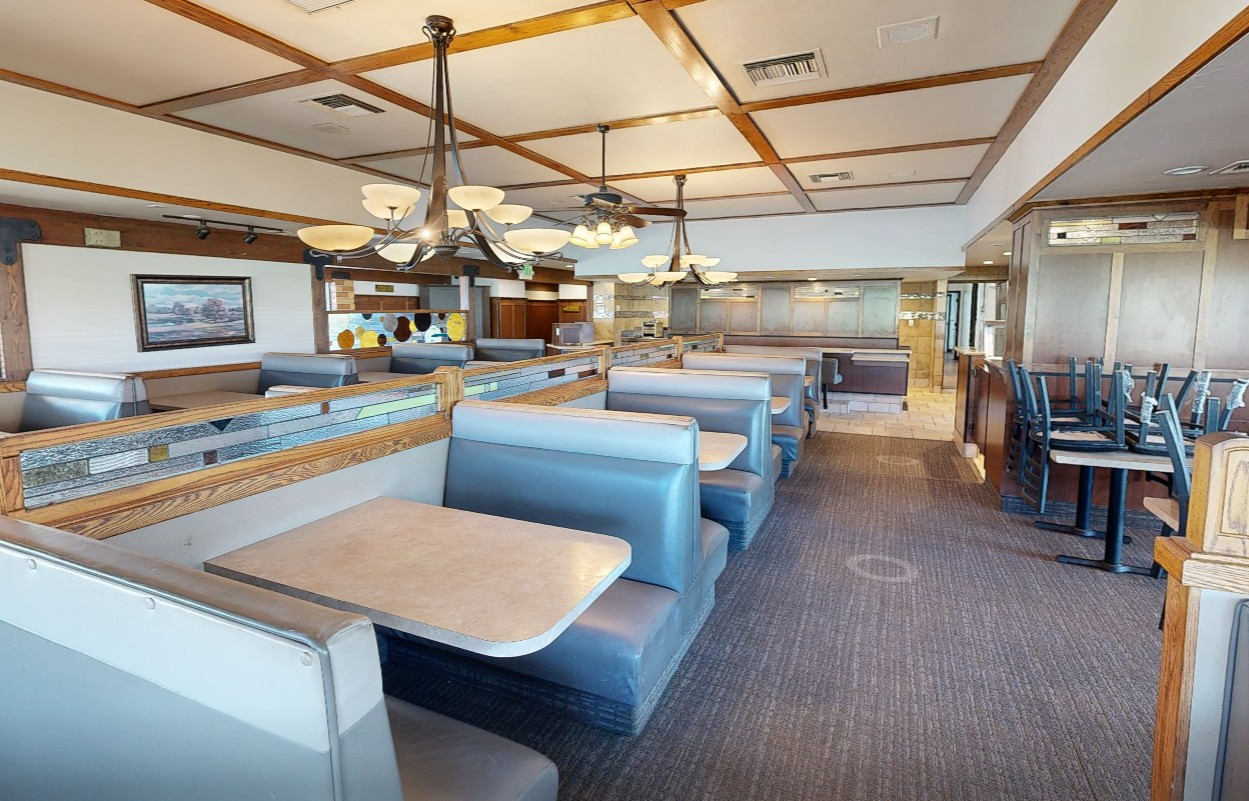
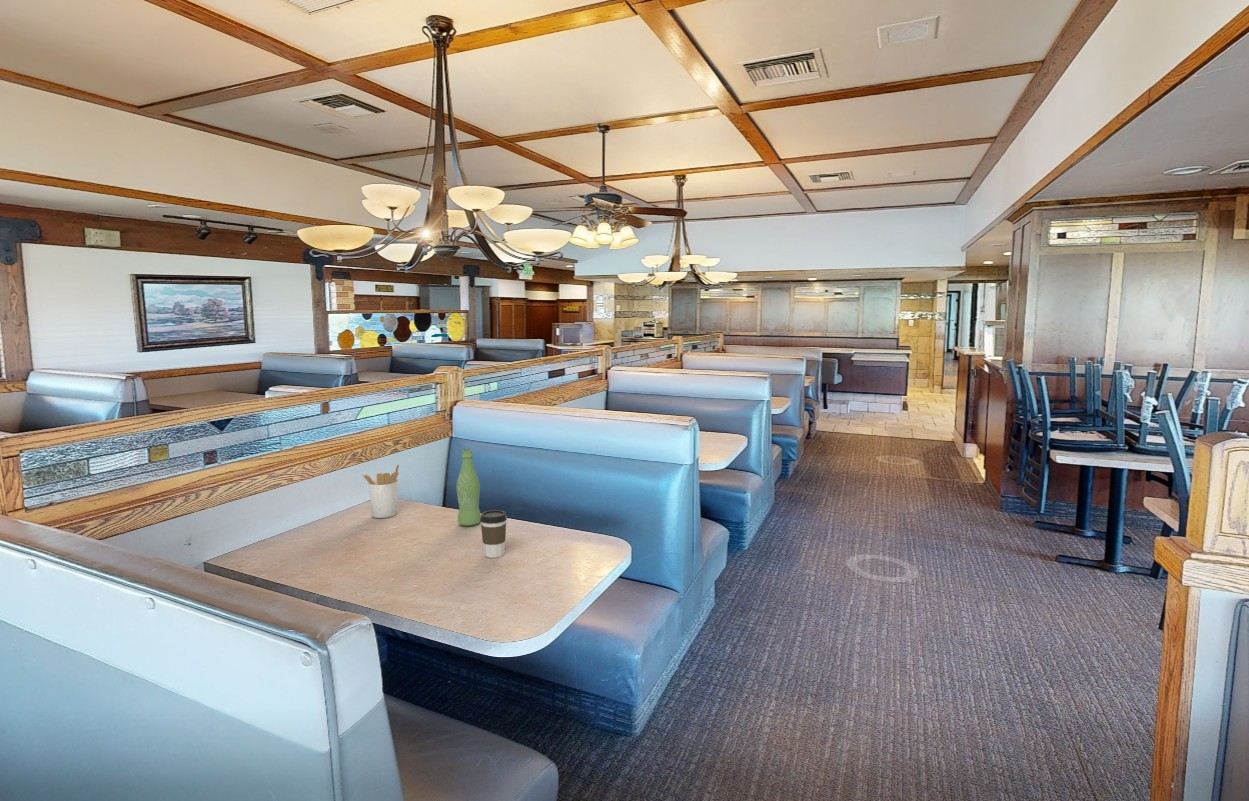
+ coffee cup (494, 534)
+ utensil holder (385, 491)
+ bottle (468, 487)
